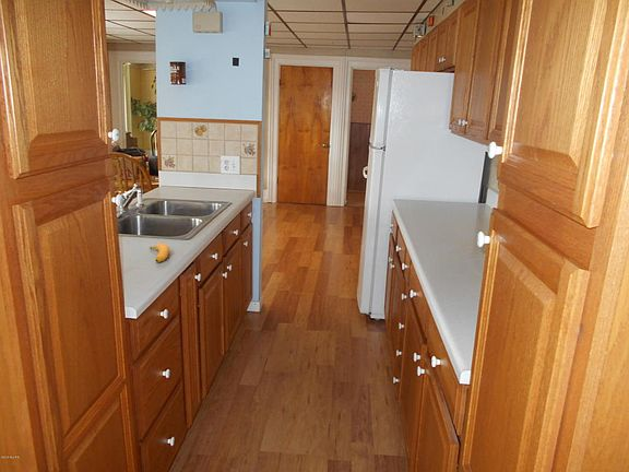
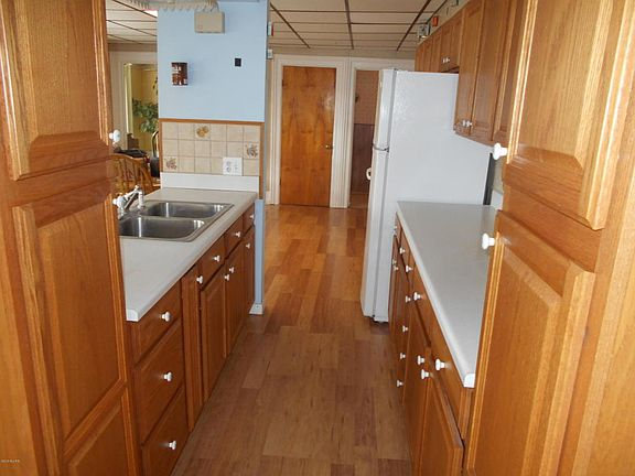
- banana (159, 250)
